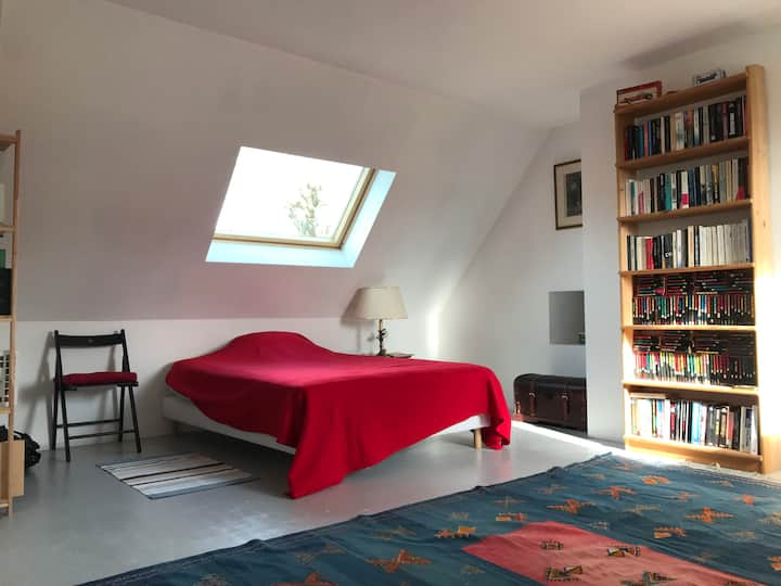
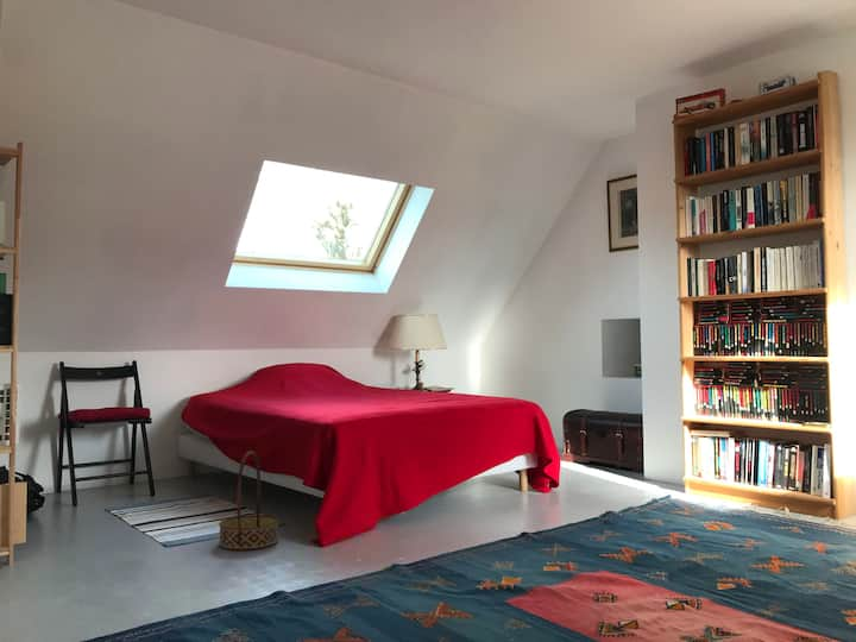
+ basket (257, 496)
